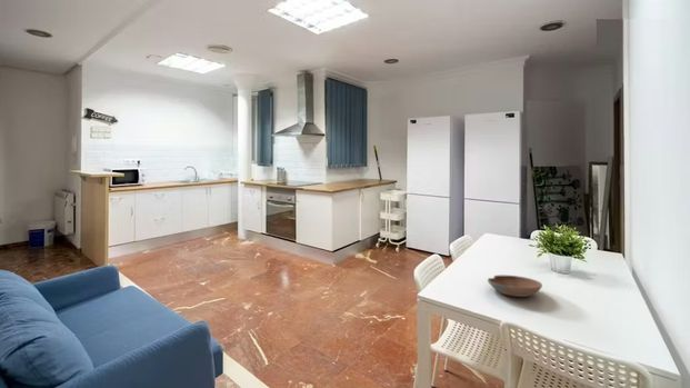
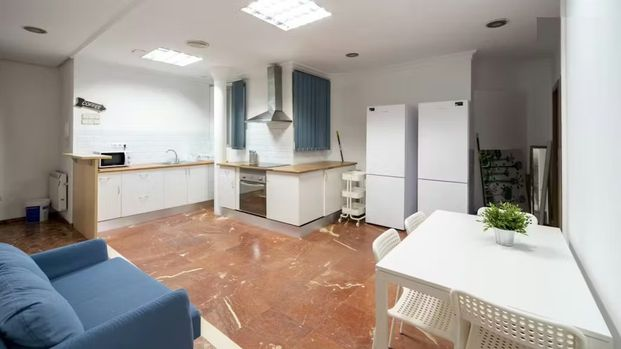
- bowl (513, 286)
